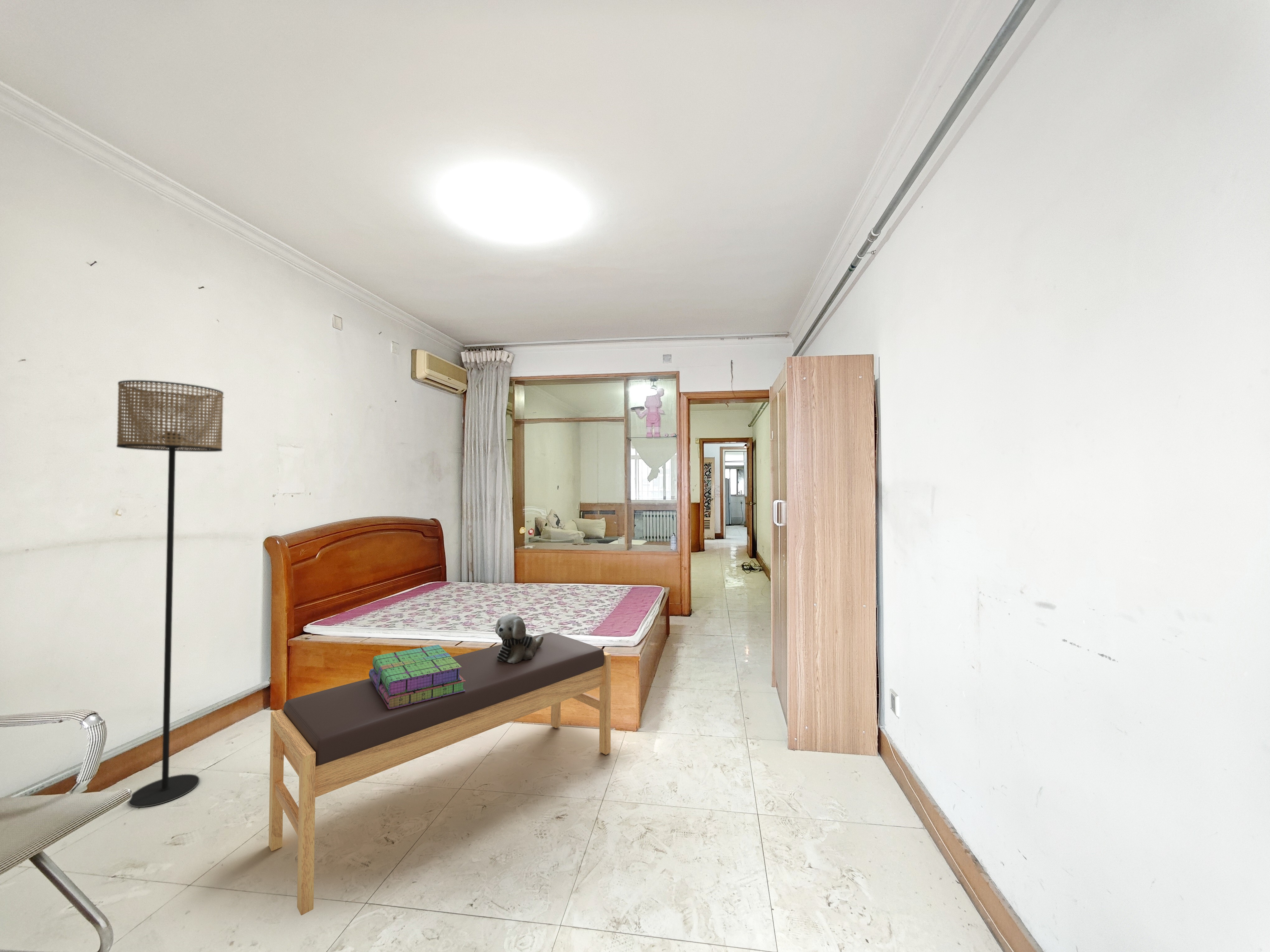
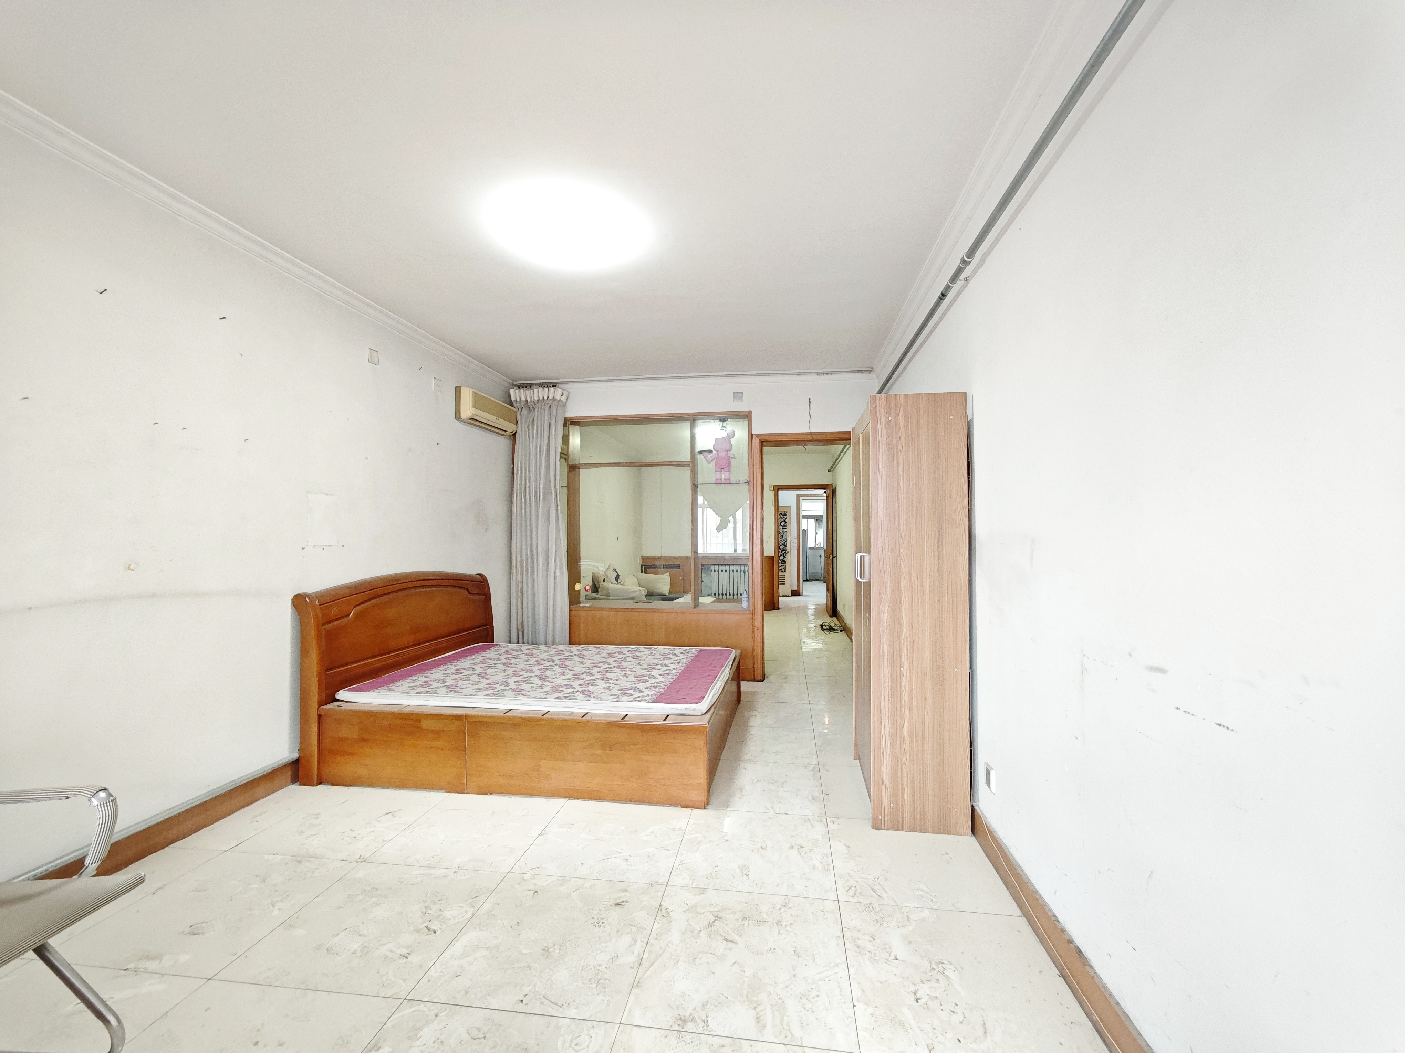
- plush toy (524, 633)
- bench (466, 730)
- stack of books (416, 673)
- floor lamp (169, 588)
